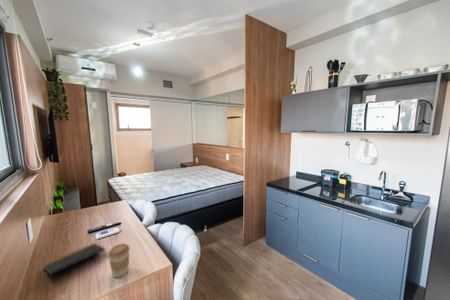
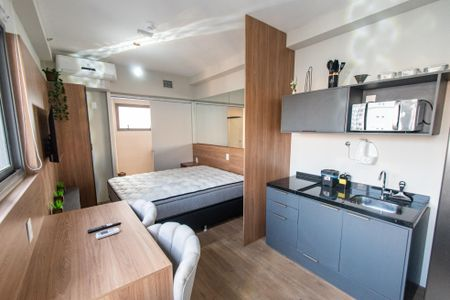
- notepad (75, 257)
- coffee cup (119, 259)
